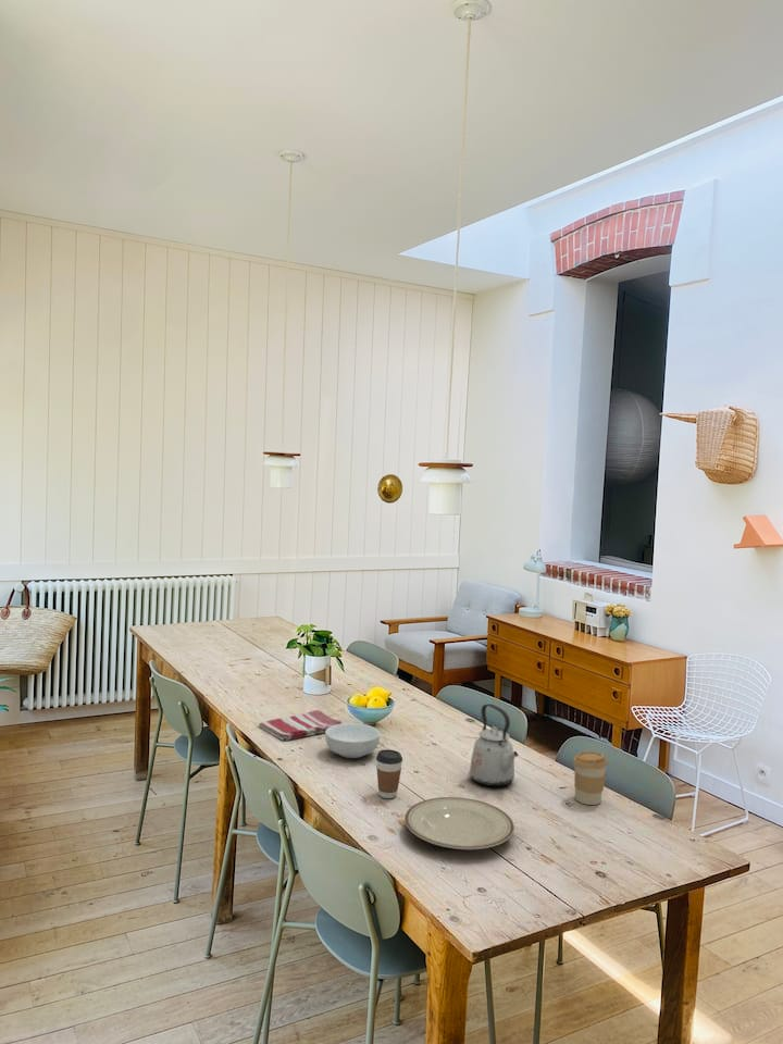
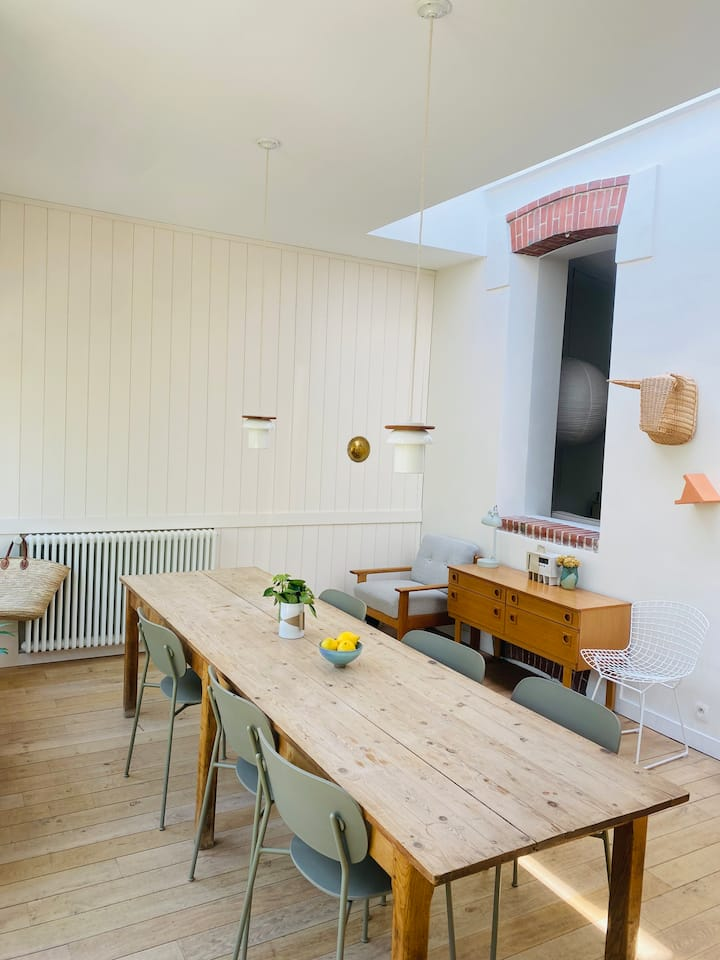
- dish towel (300, 723)
- cereal bowl (351, 742)
- coffee cup (588, 776)
- coffee cup (388, 773)
- plate (458, 826)
- kettle (498, 746)
